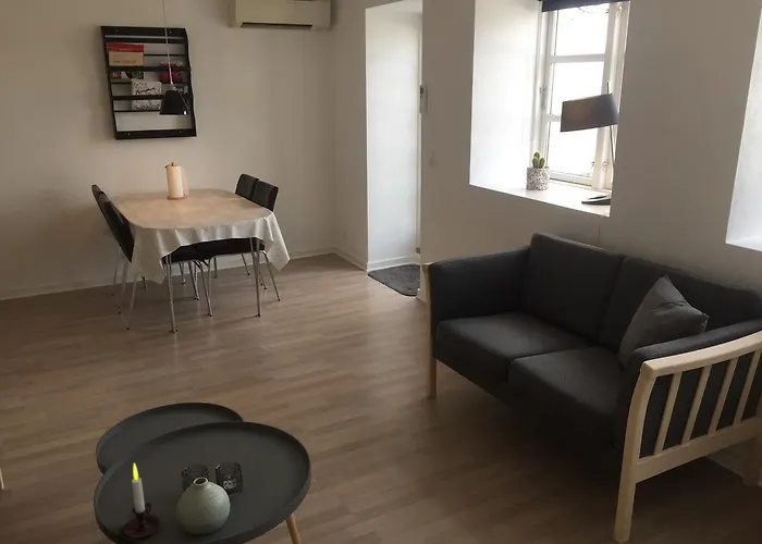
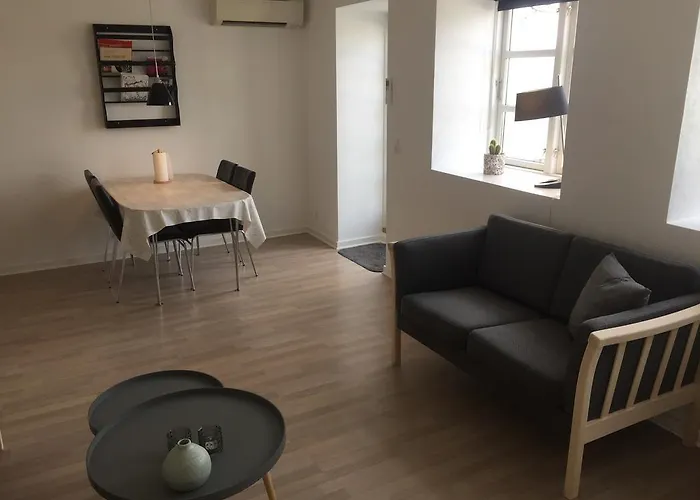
- candle (139, 493)
